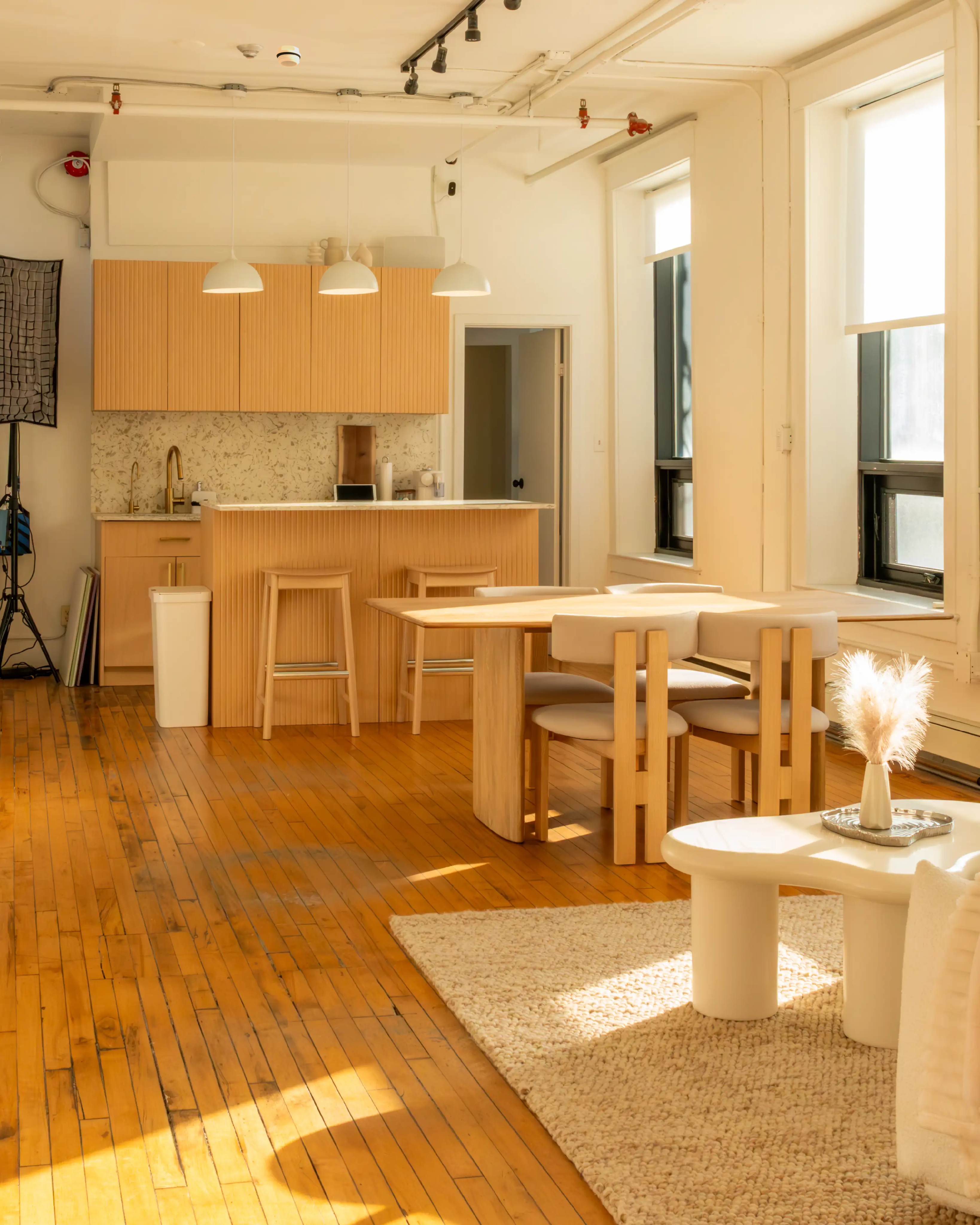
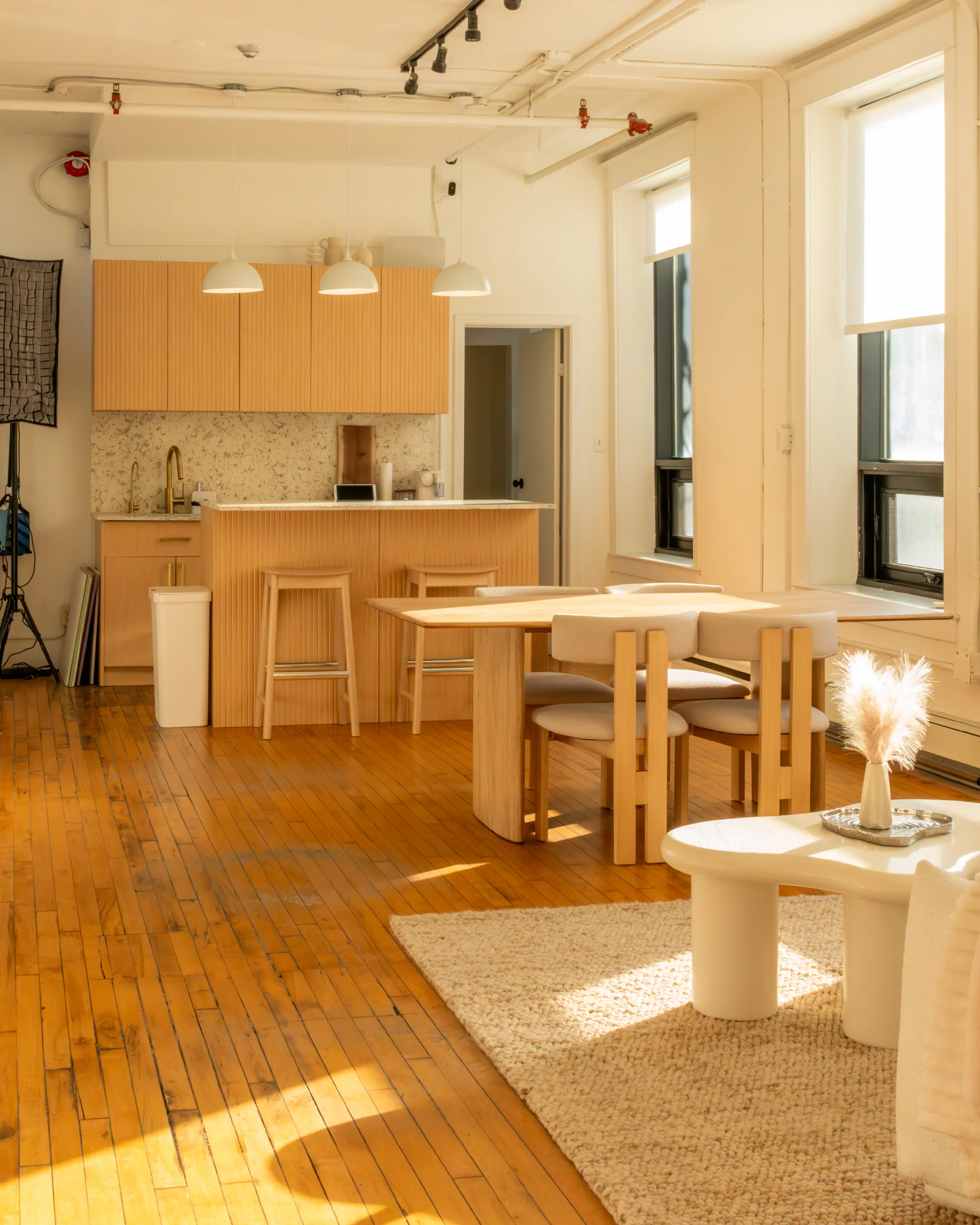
- smoke detector (288, 57)
